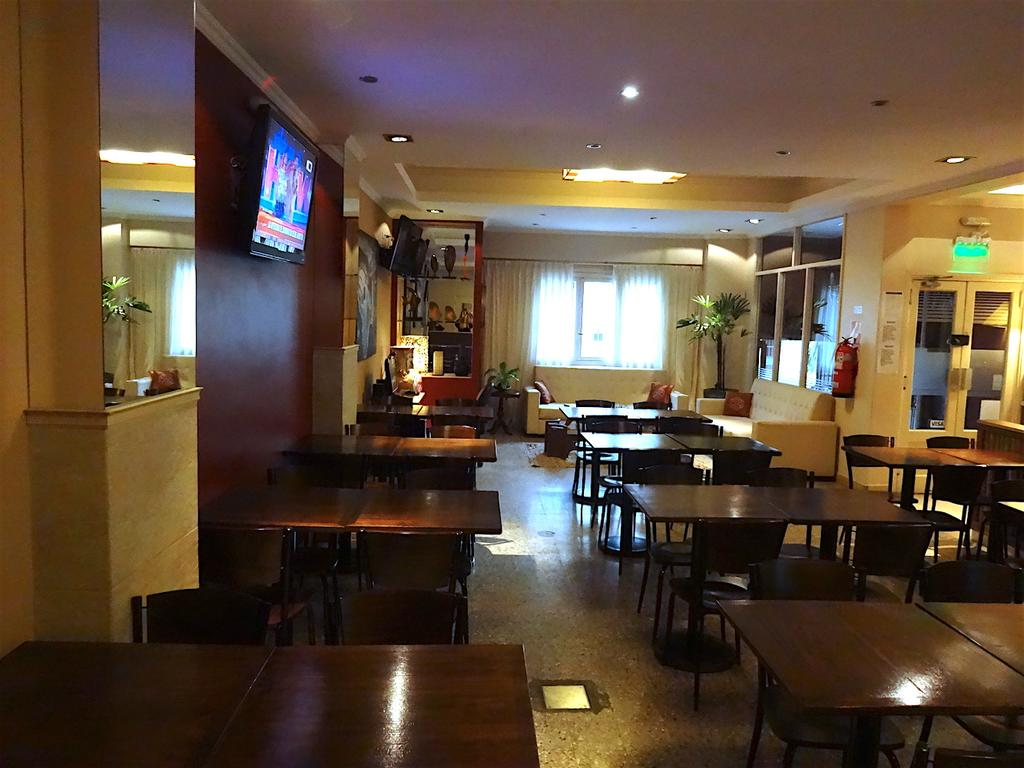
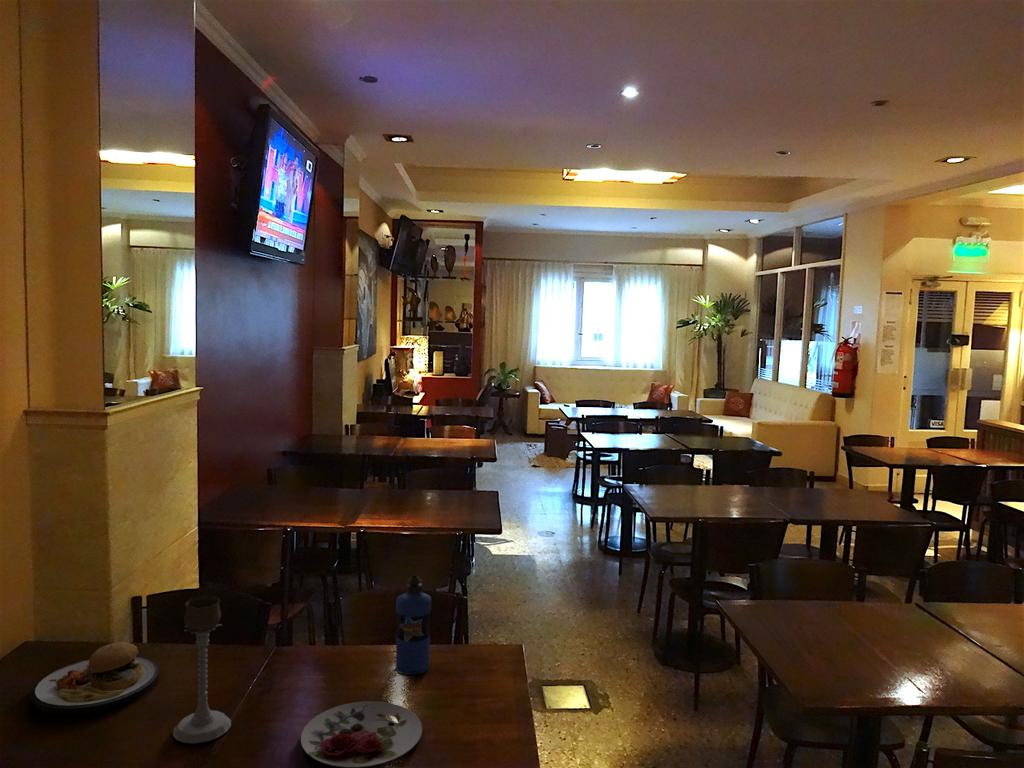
+ plate (362, 730)
+ plate (97, 660)
+ water bottle (413, 622)
+ candle holder (202, 665)
